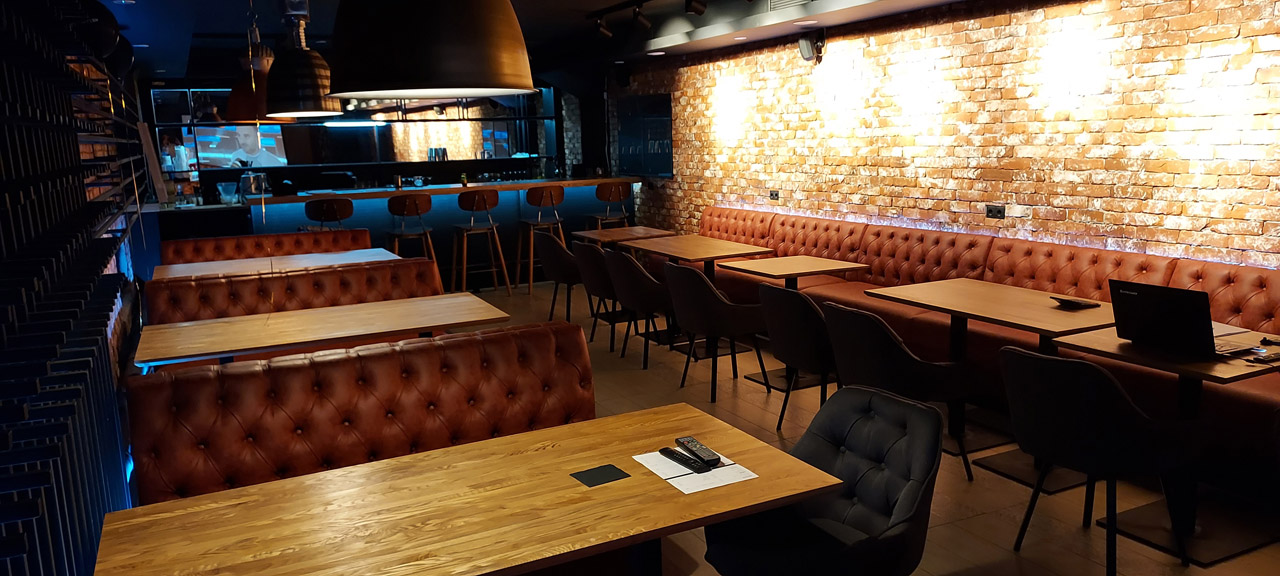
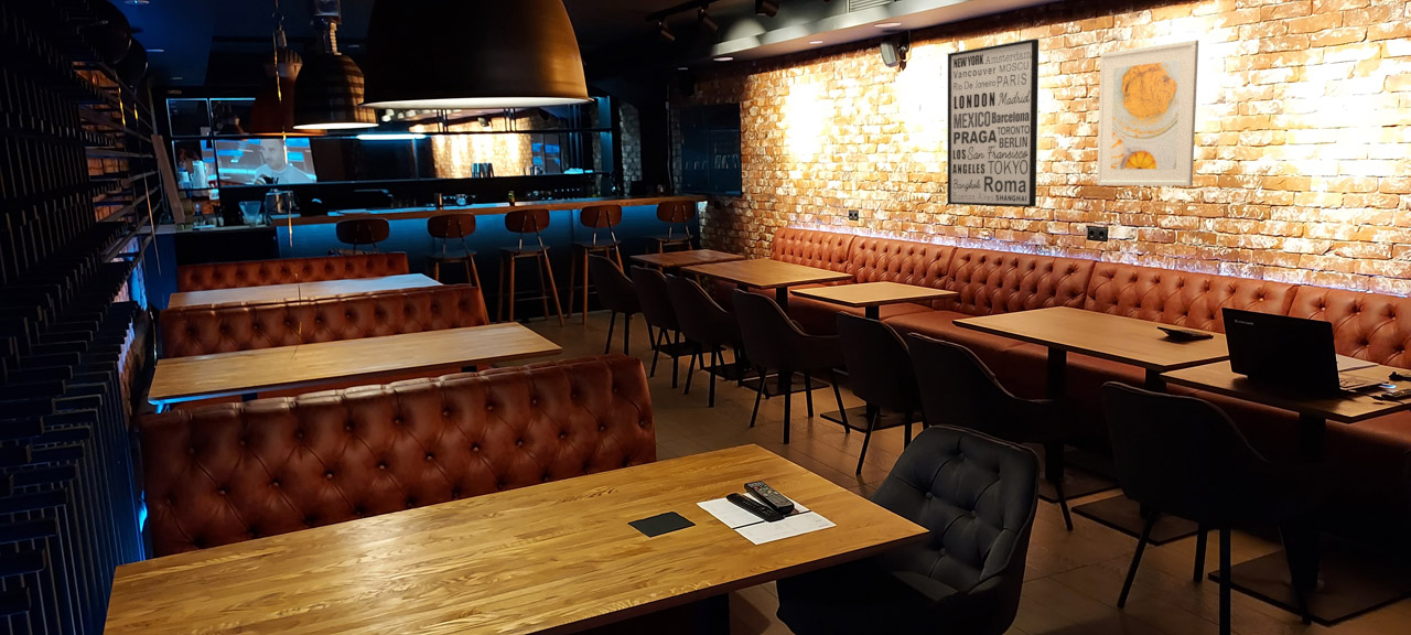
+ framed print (1144, 117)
+ wall art (990, 127)
